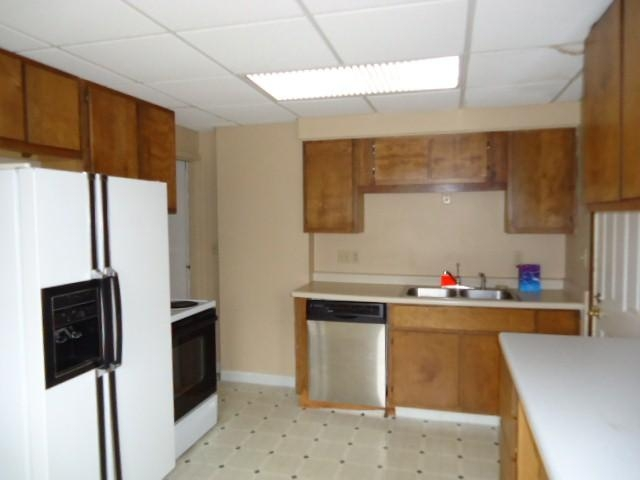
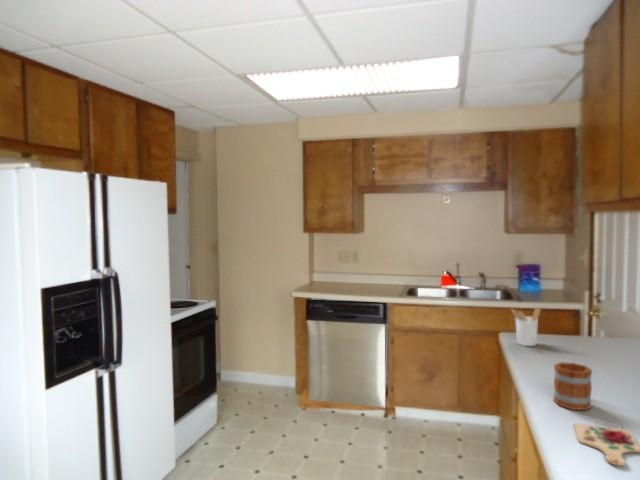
+ utensil holder (523, 325)
+ mug (572, 383)
+ cutting board (608, 441)
